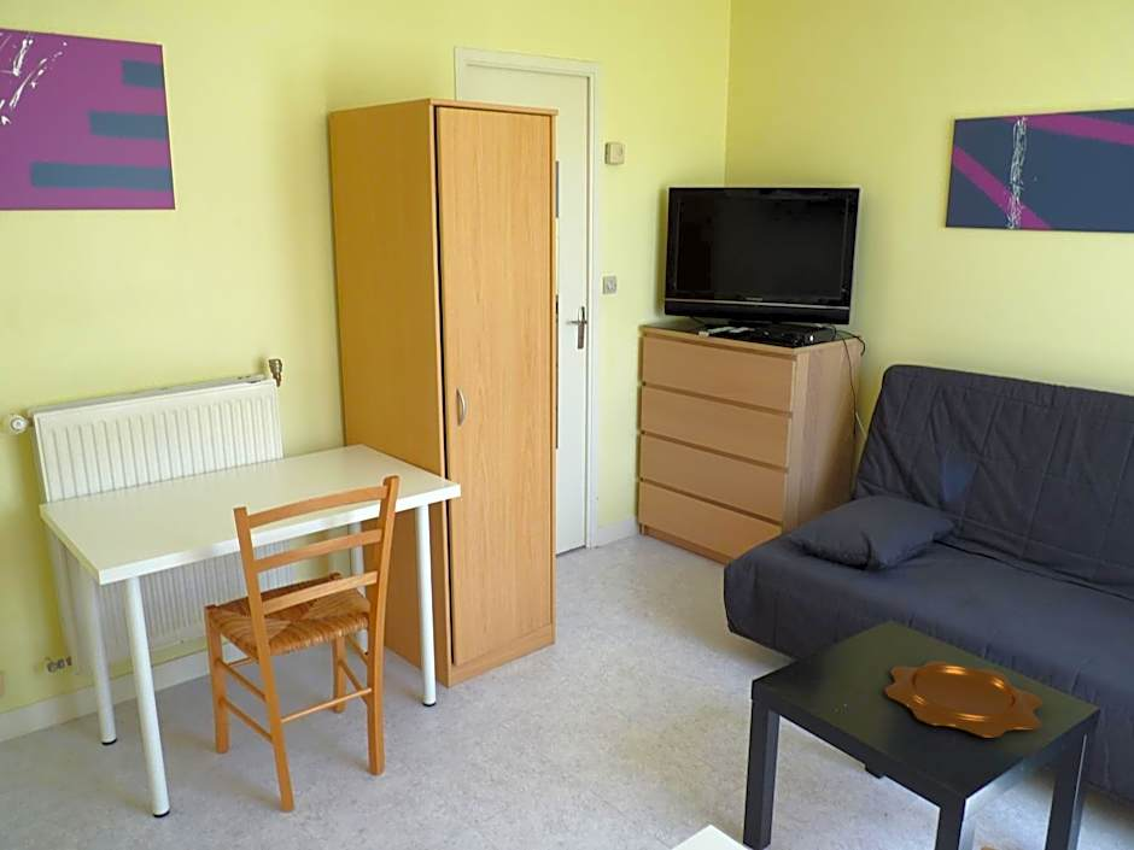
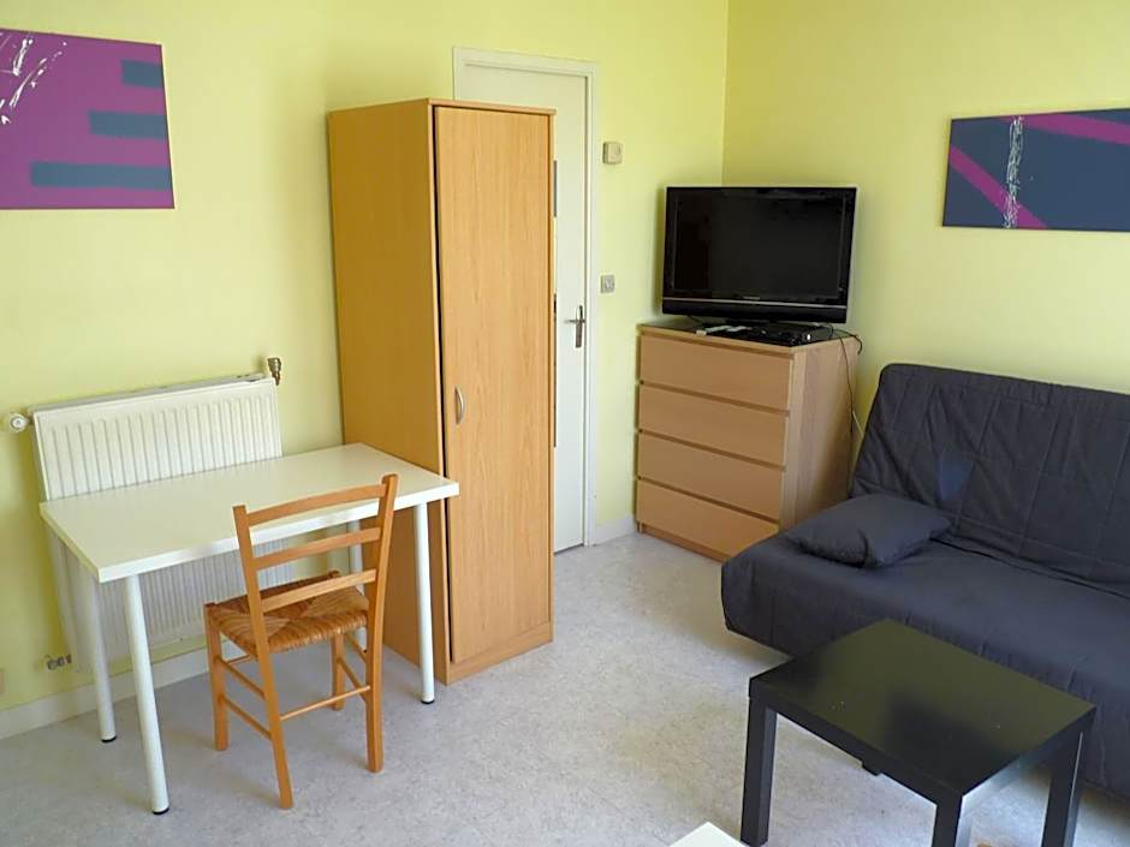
- decorative bowl (963, 694)
